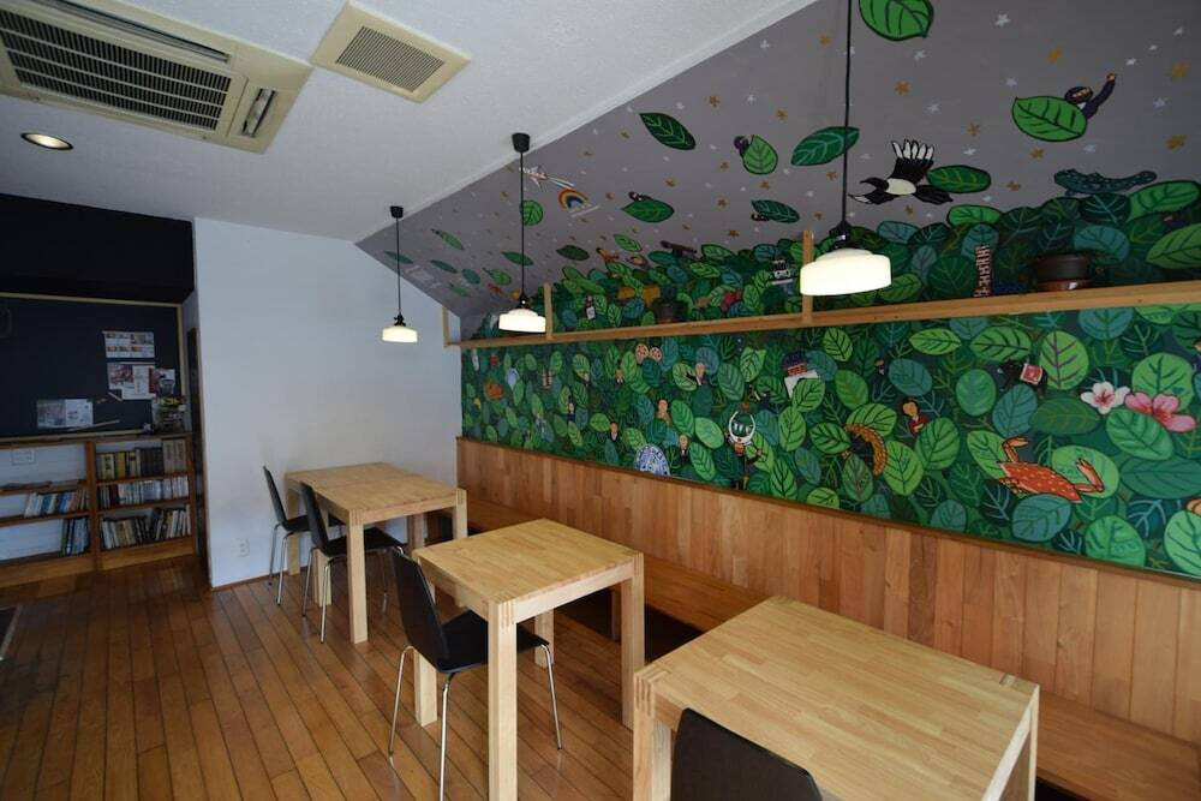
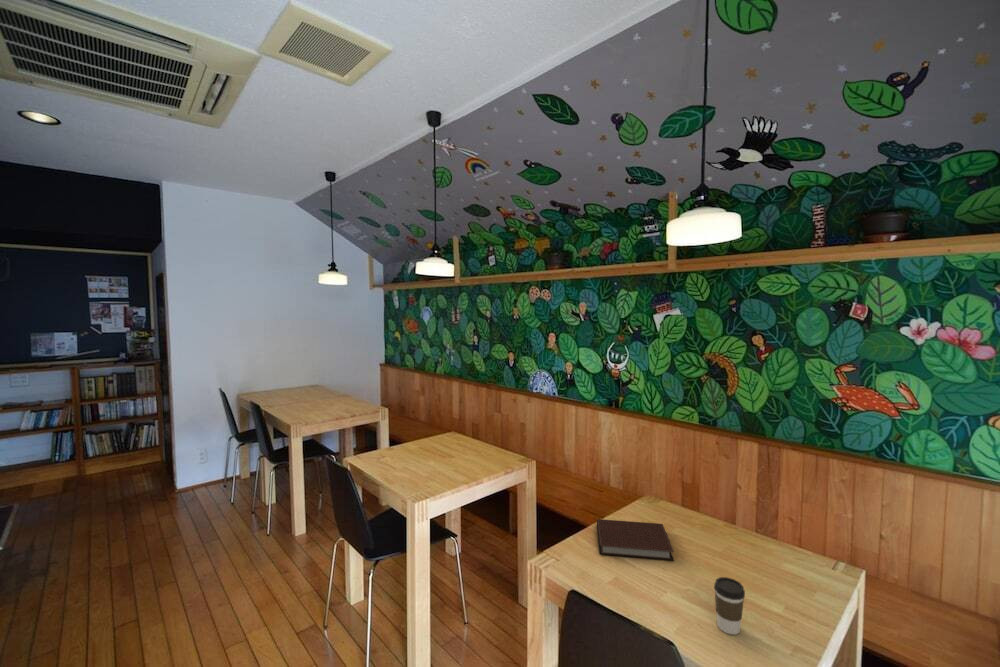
+ notebook (632, 537)
+ coffee cup (728, 605)
